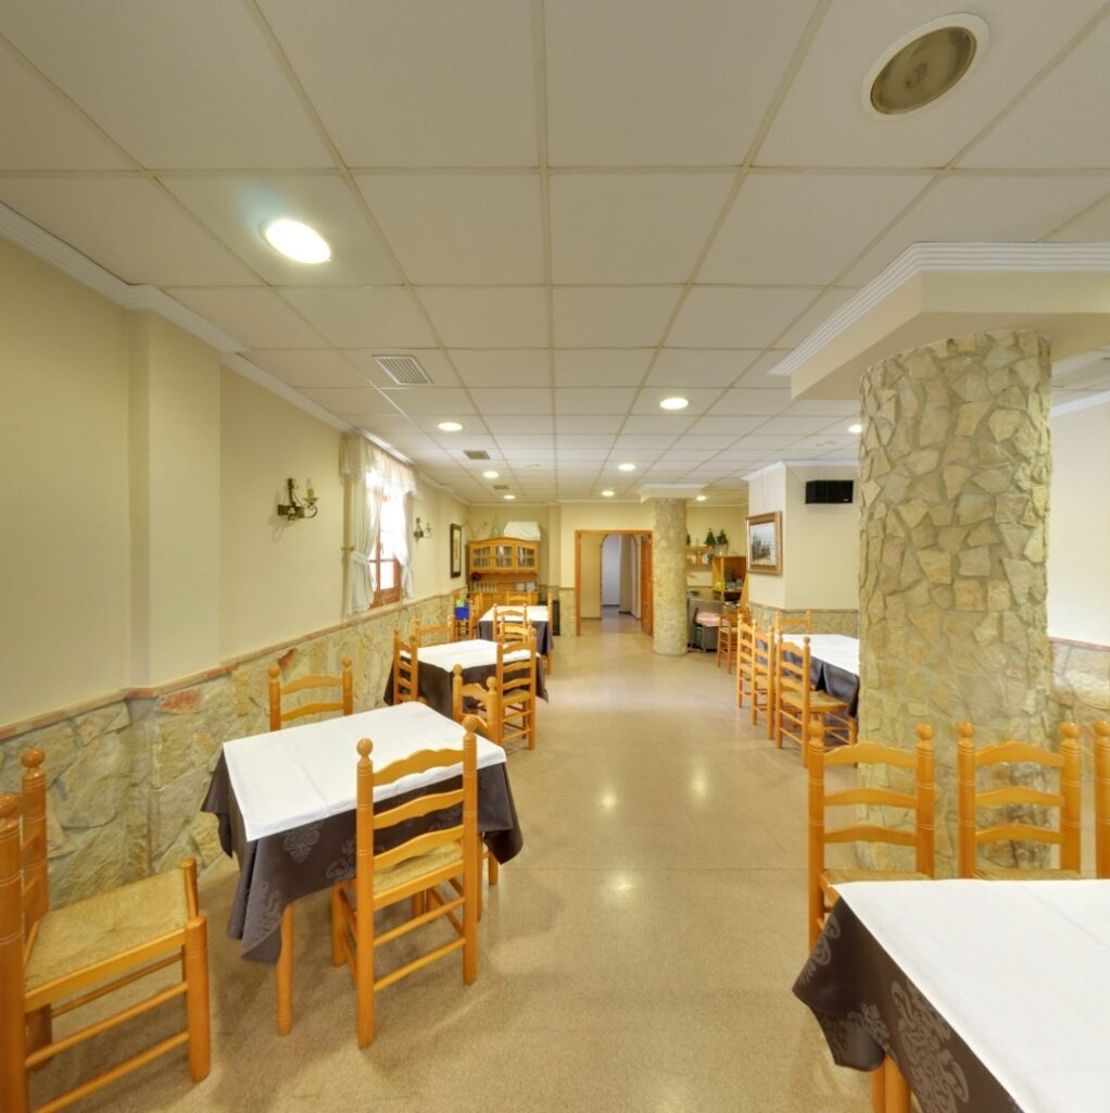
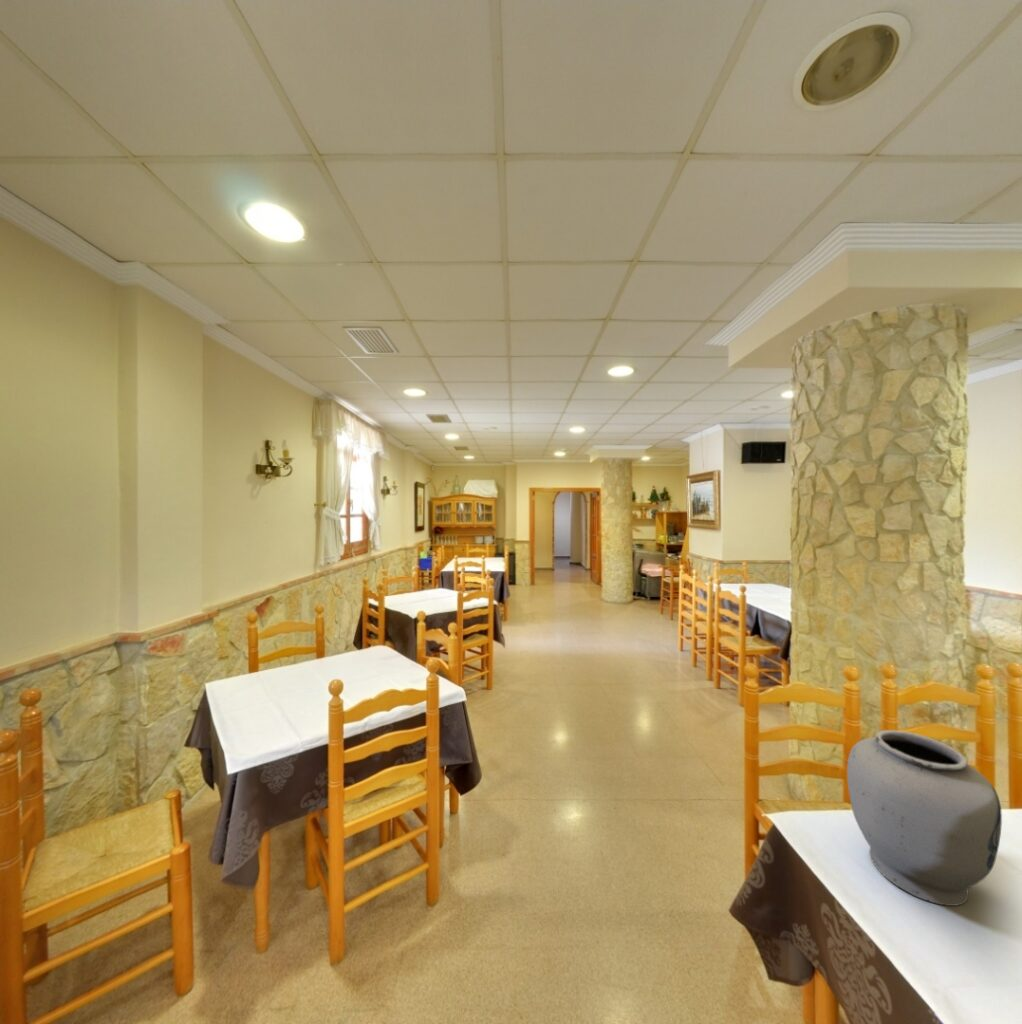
+ vase (917, 809)
